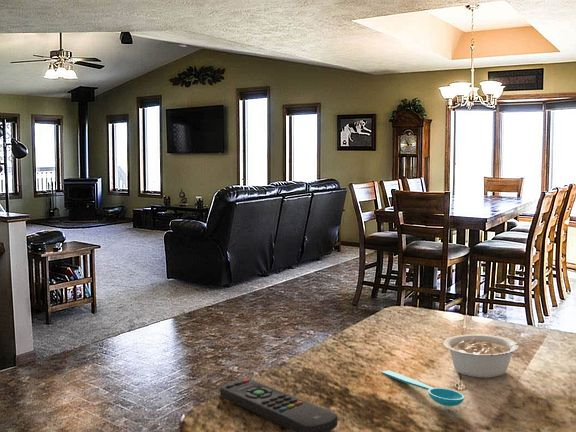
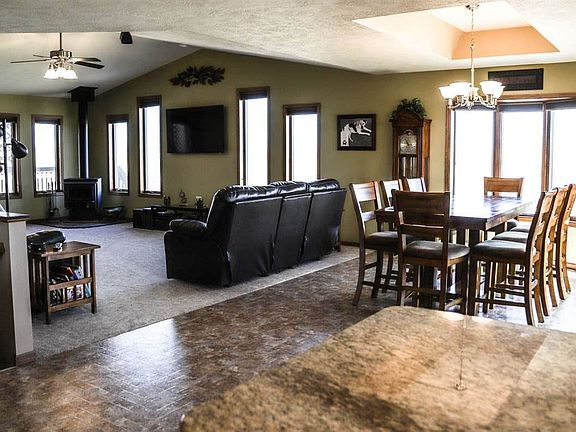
- spoon (419, 384)
- remote control (275, 404)
- legume (482, 353)
